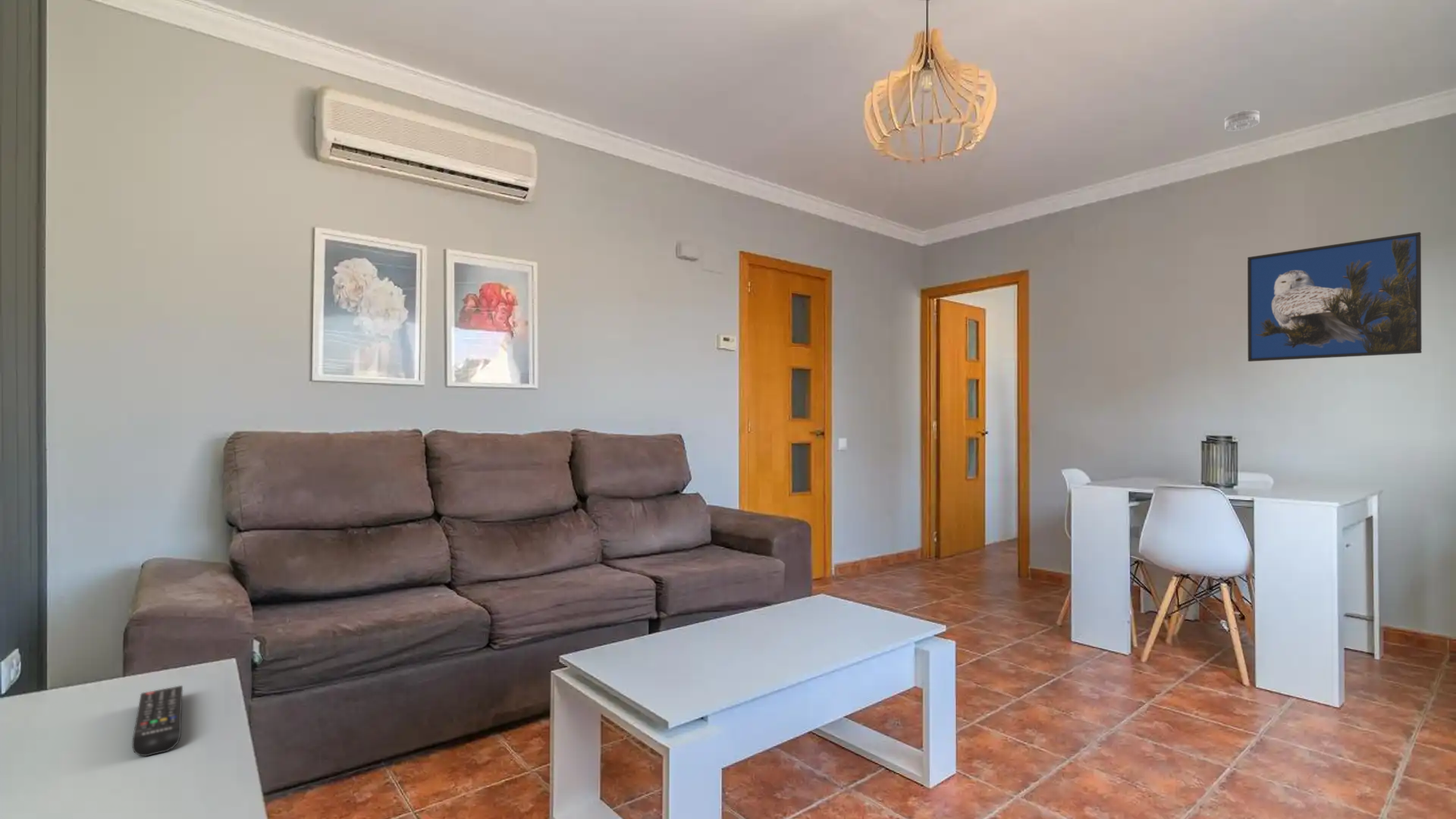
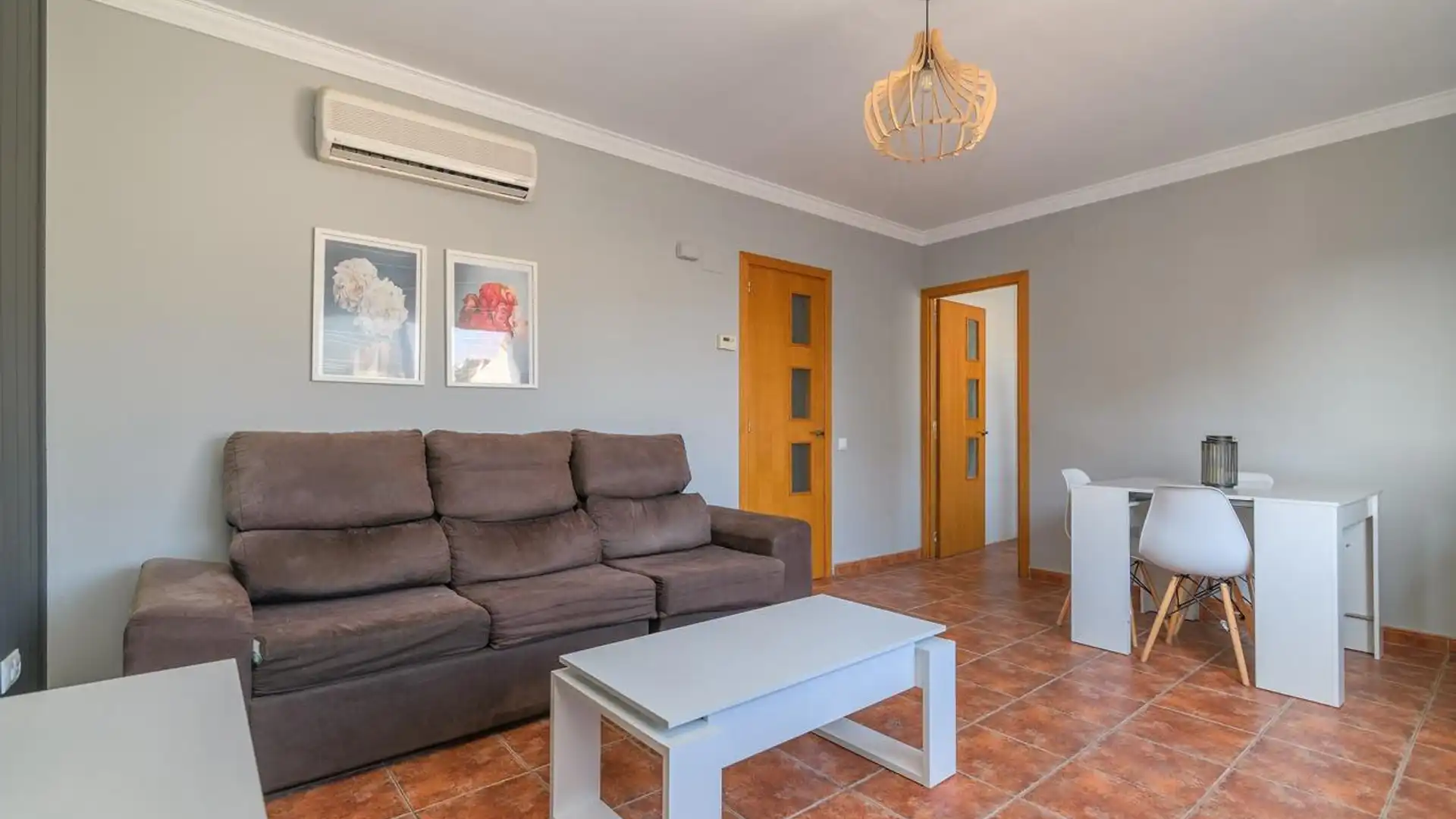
- remote control (159, 716)
- smoke detector (1241, 120)
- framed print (1328, 301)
